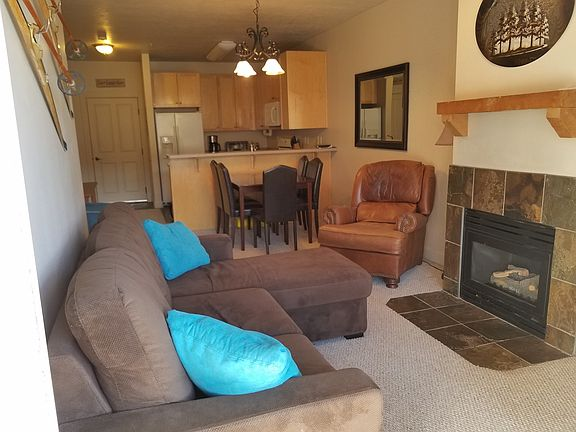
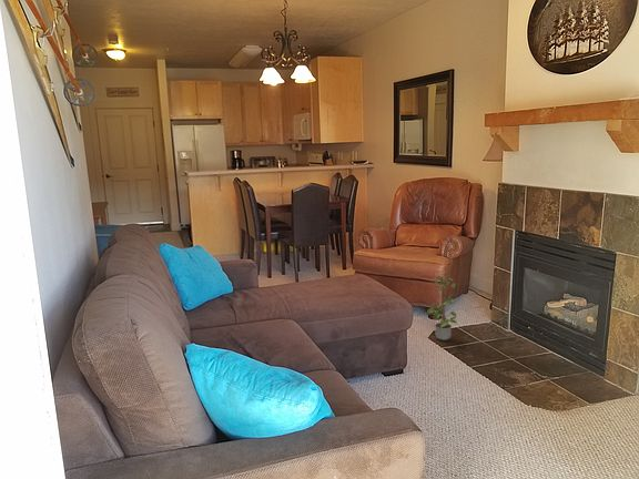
+ potted plant (444, 308)
